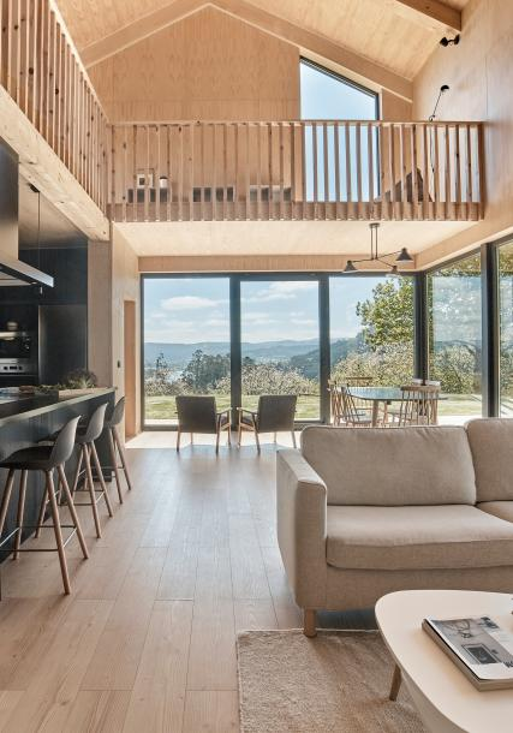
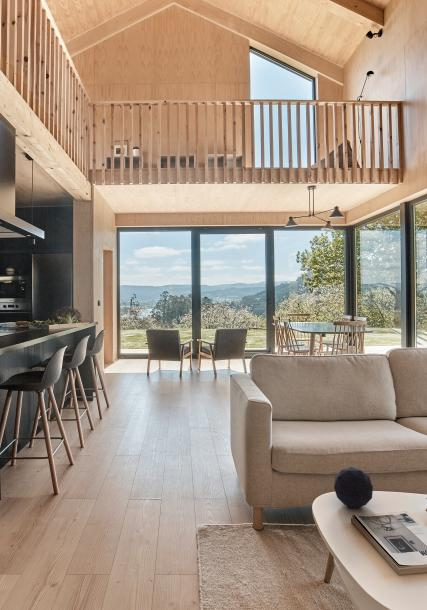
+ decorative orb (353, 487)
